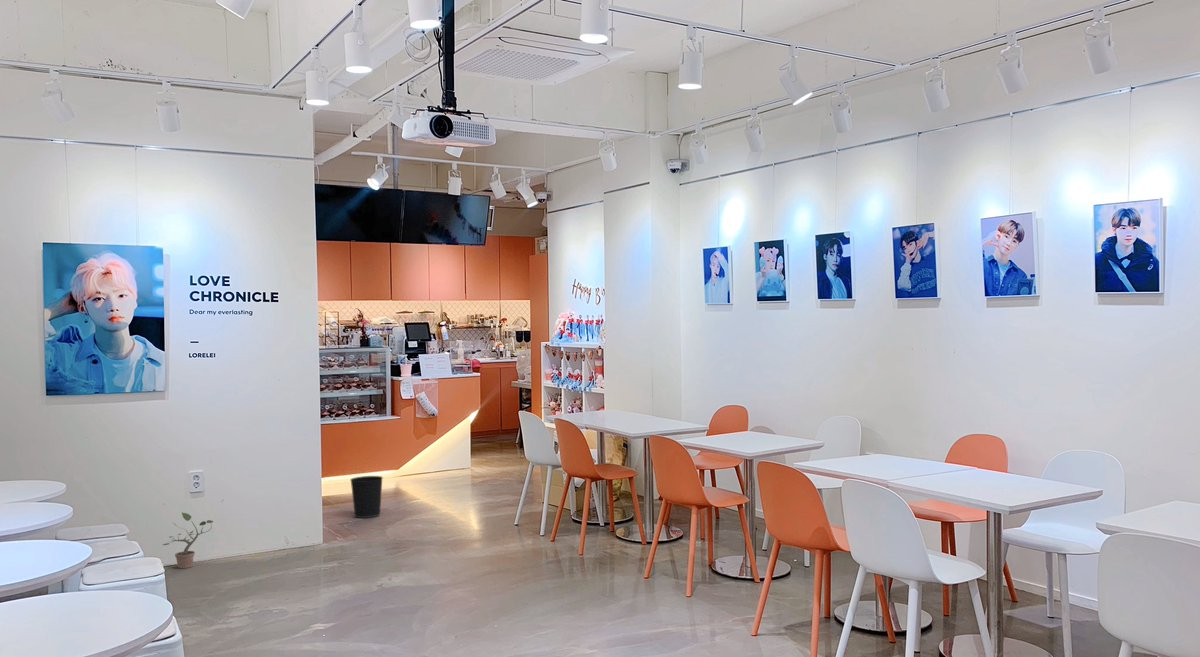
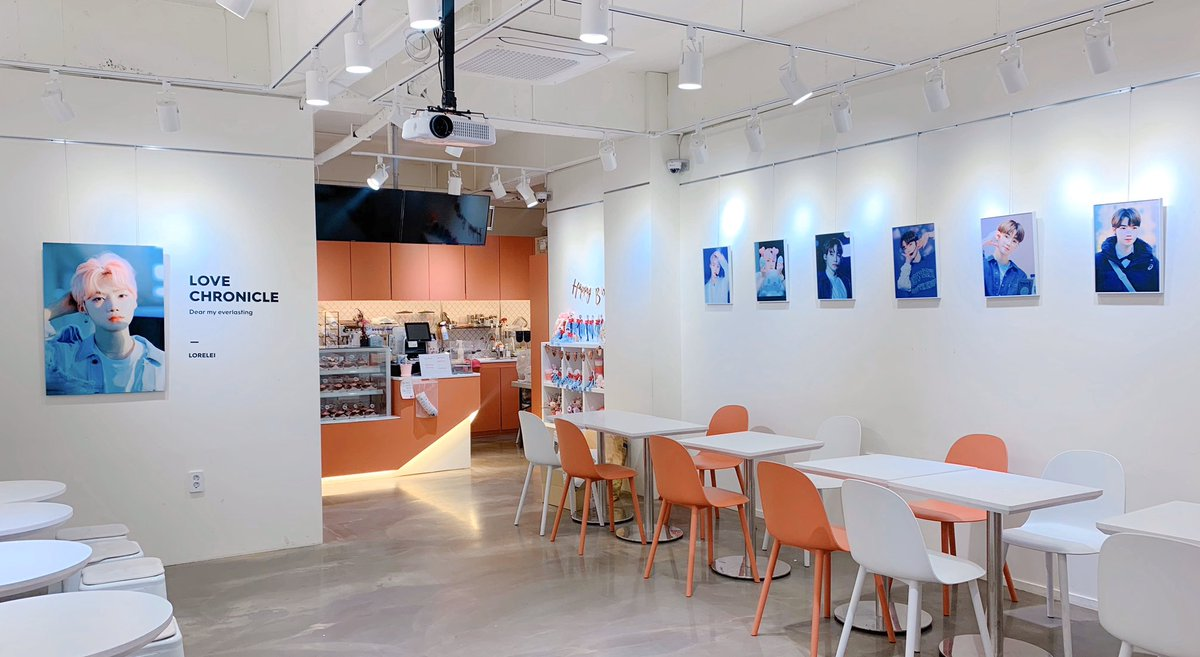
- wastebasket (367, 496)
- potted plant (189, 539)
